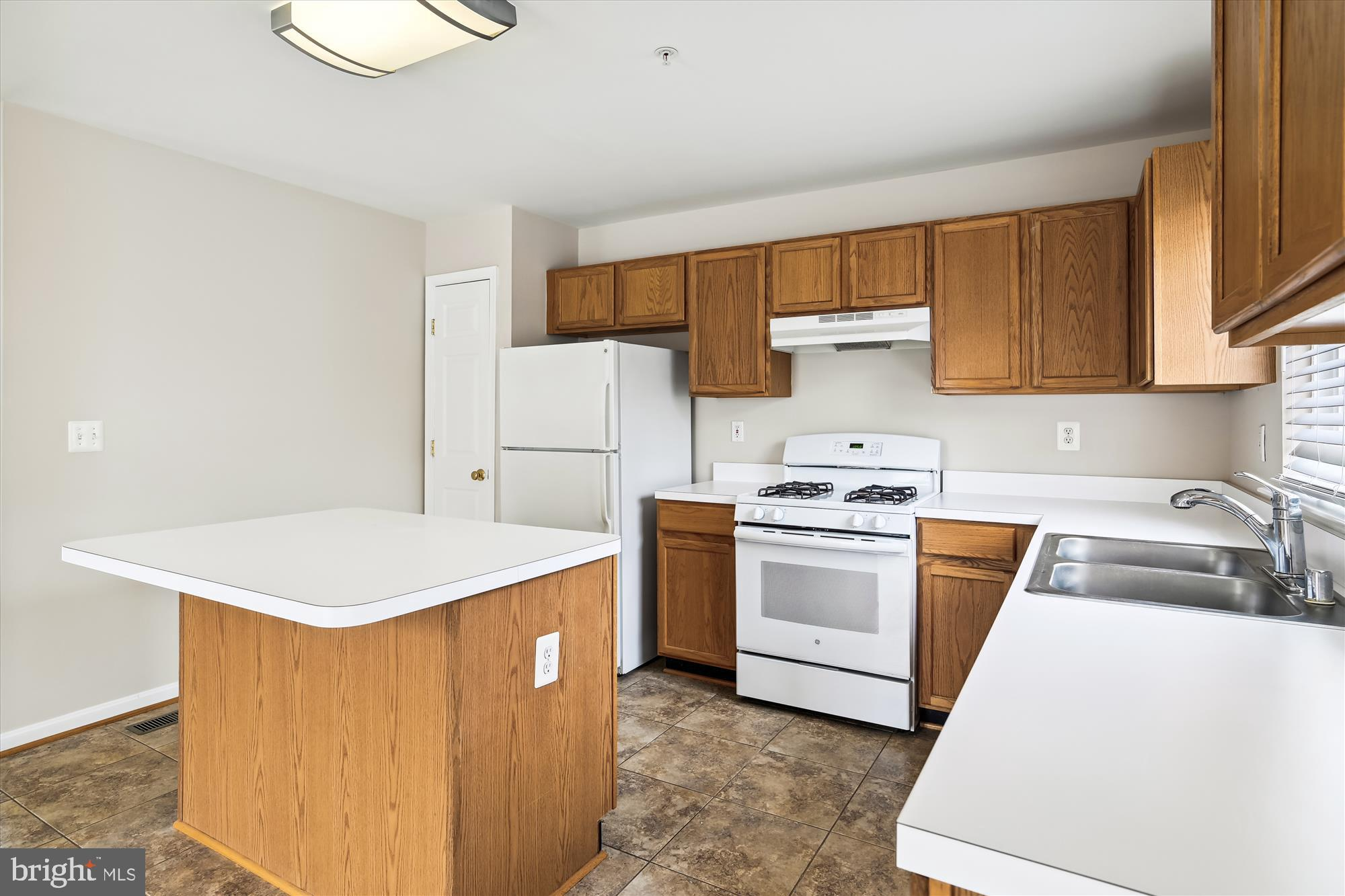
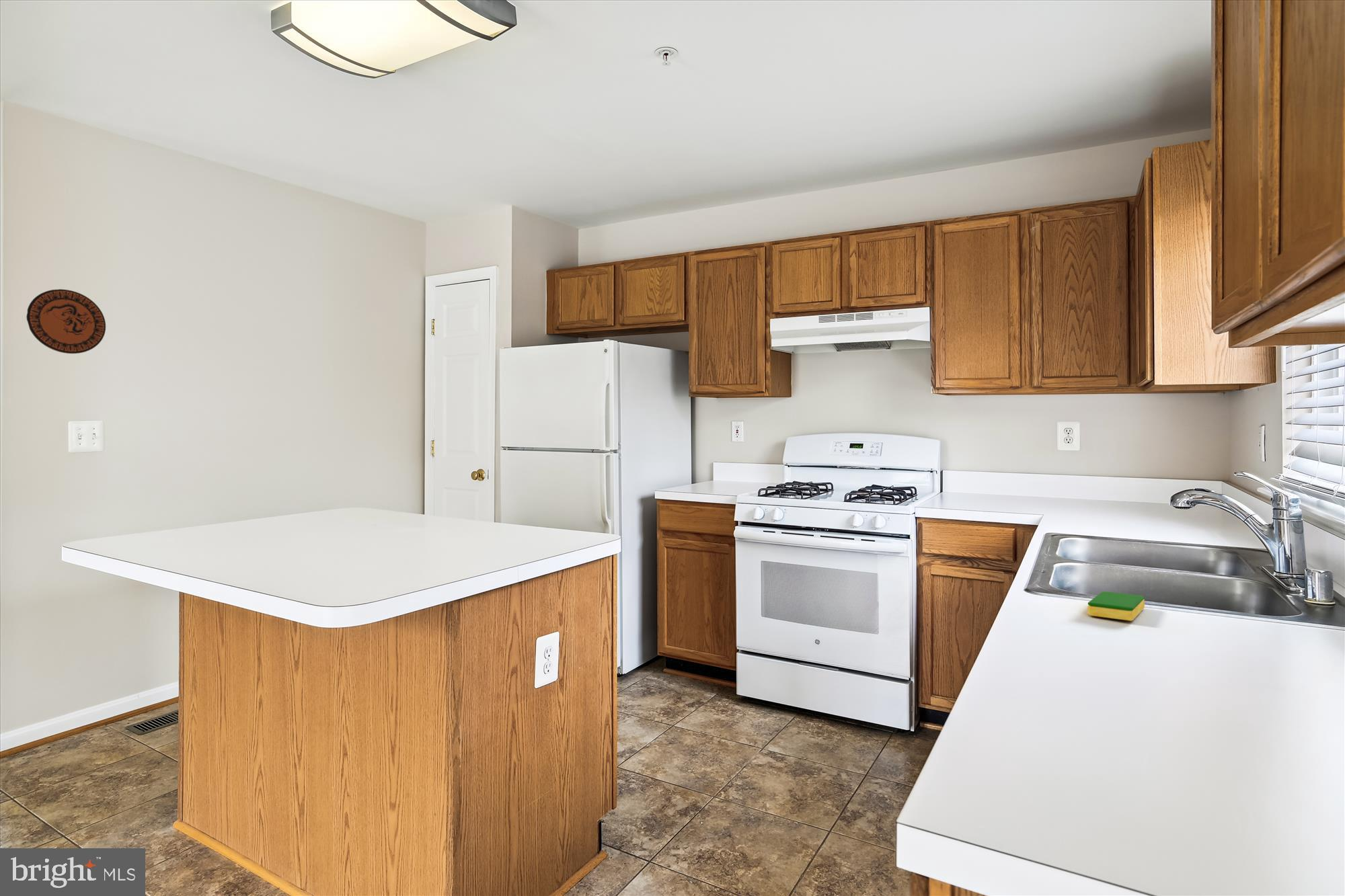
+ dish sponge (1116, 605)
+ decorative plate (67, 321)
